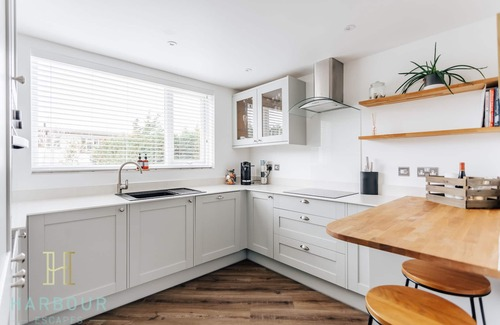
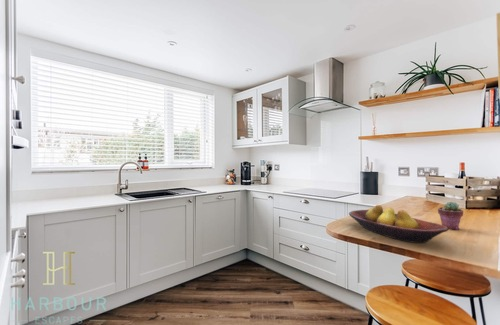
+ fruit bowl (391, 220)
+ potted succulent (450, 214)
